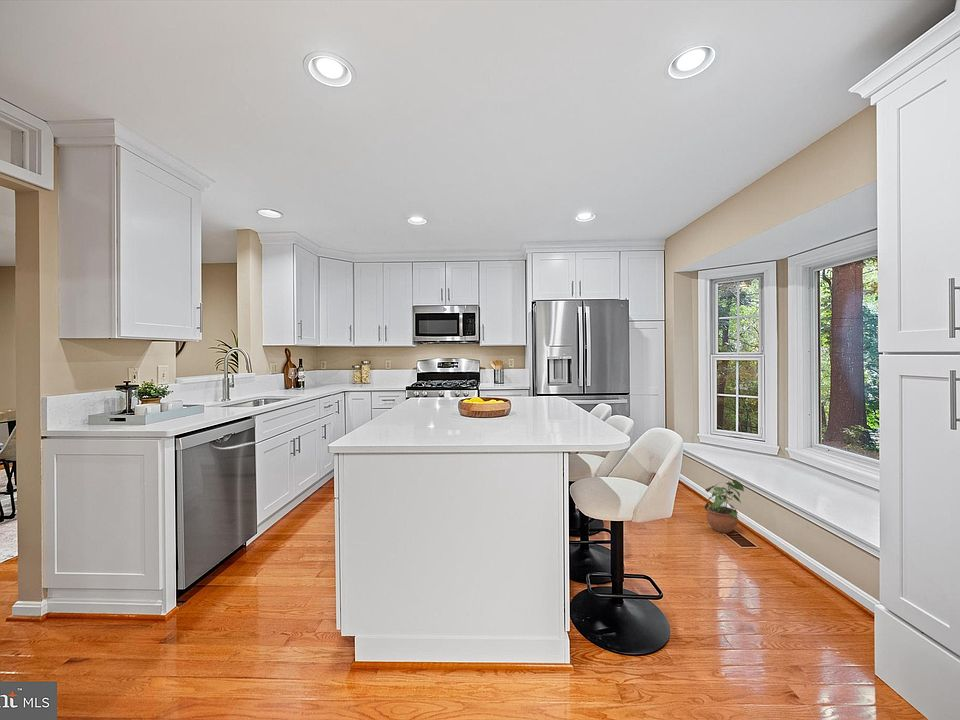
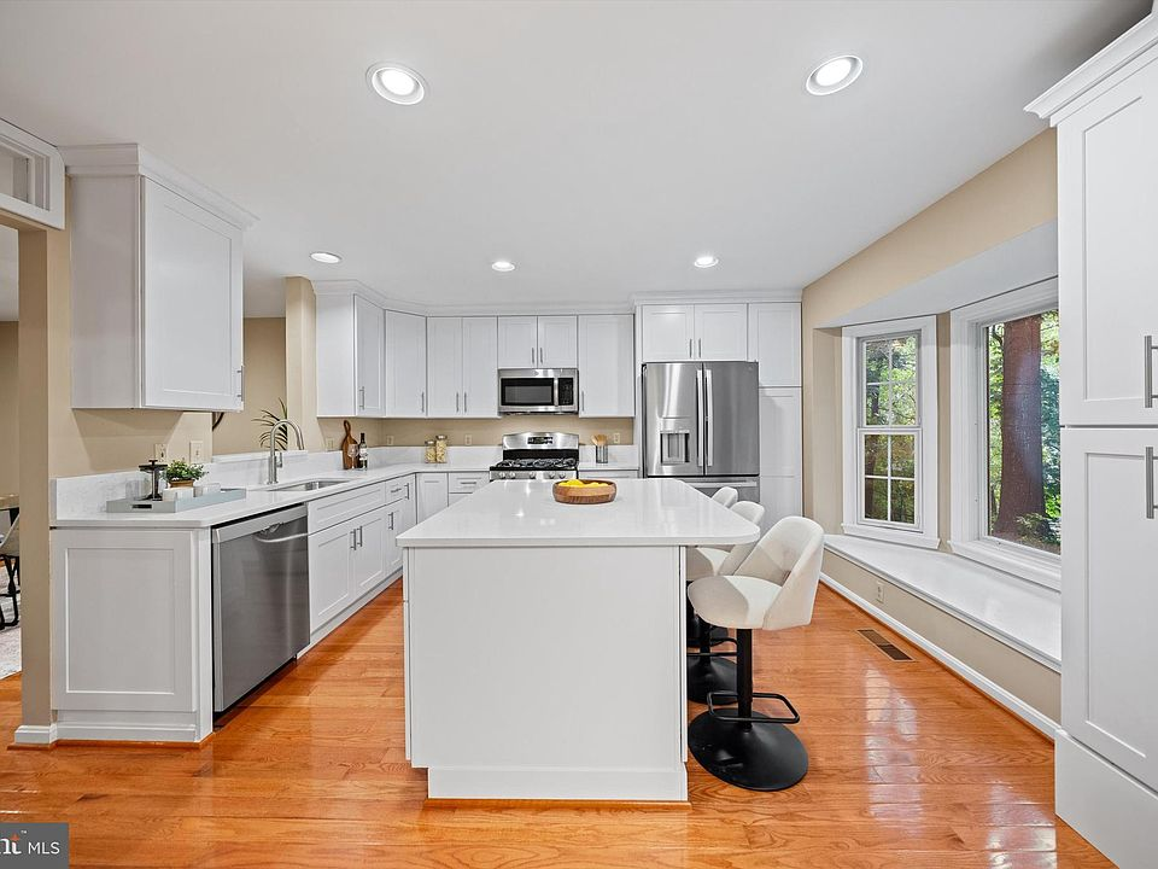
- potted plant (726, 504)
